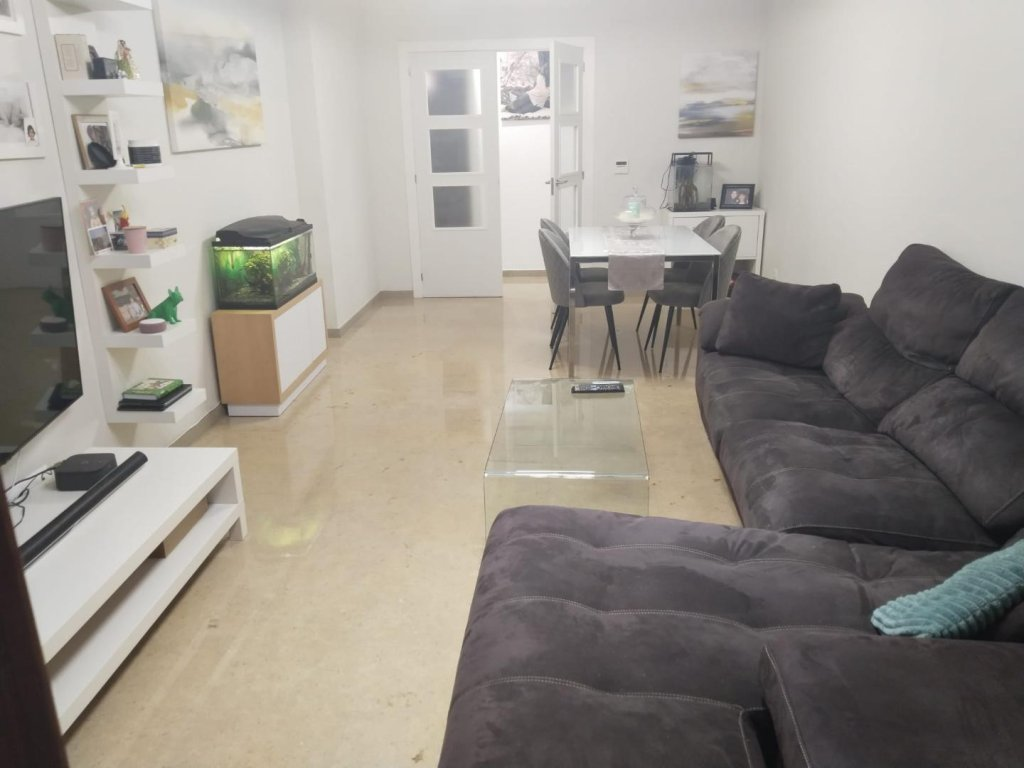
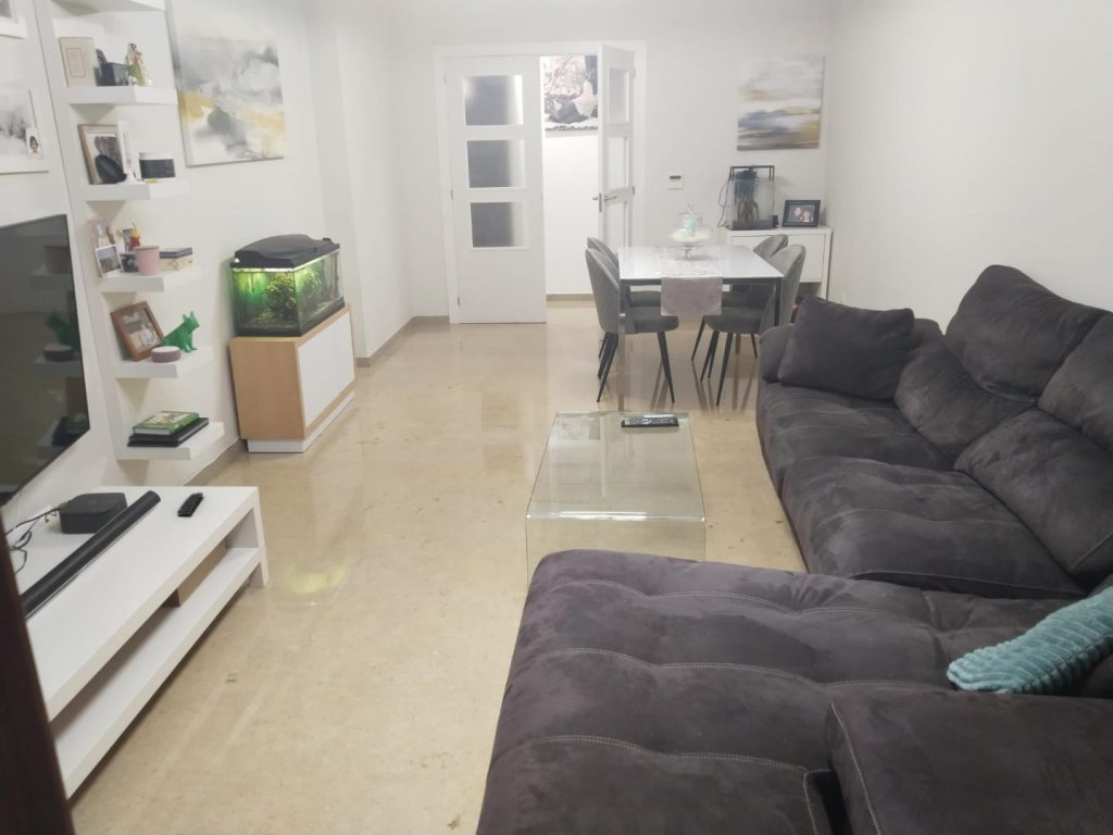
+ remote control (190, 501)
